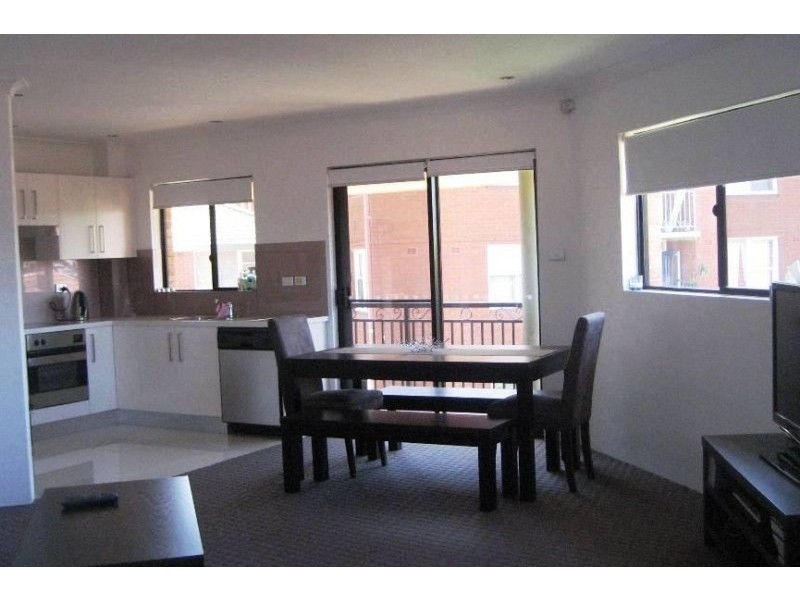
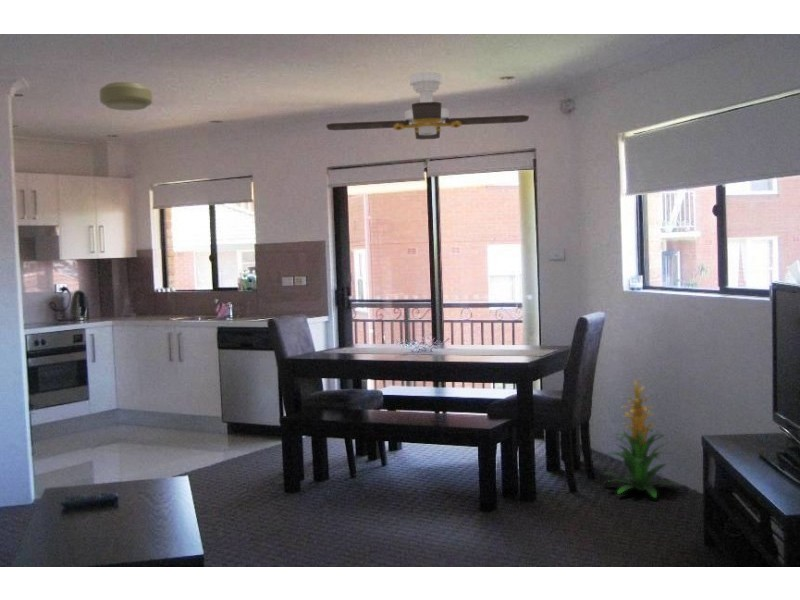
+ ceiling light (126, 96)
+ indoor plant (639, 435)
+ ceiling fan (426, 104)
